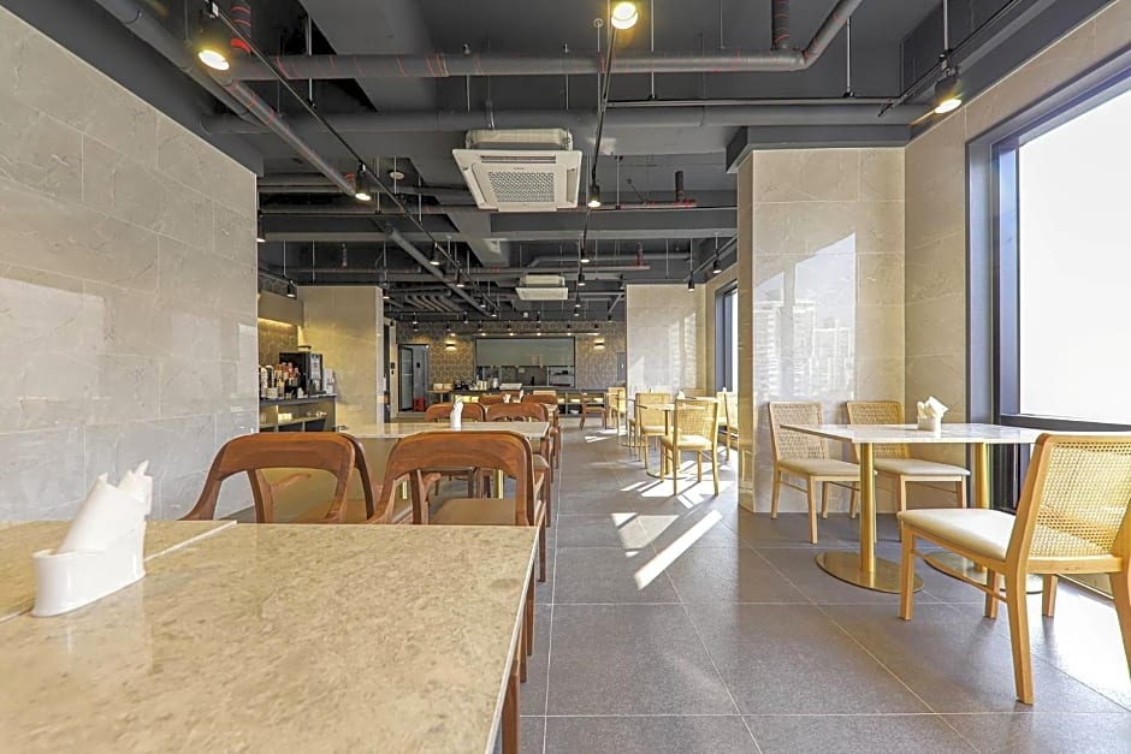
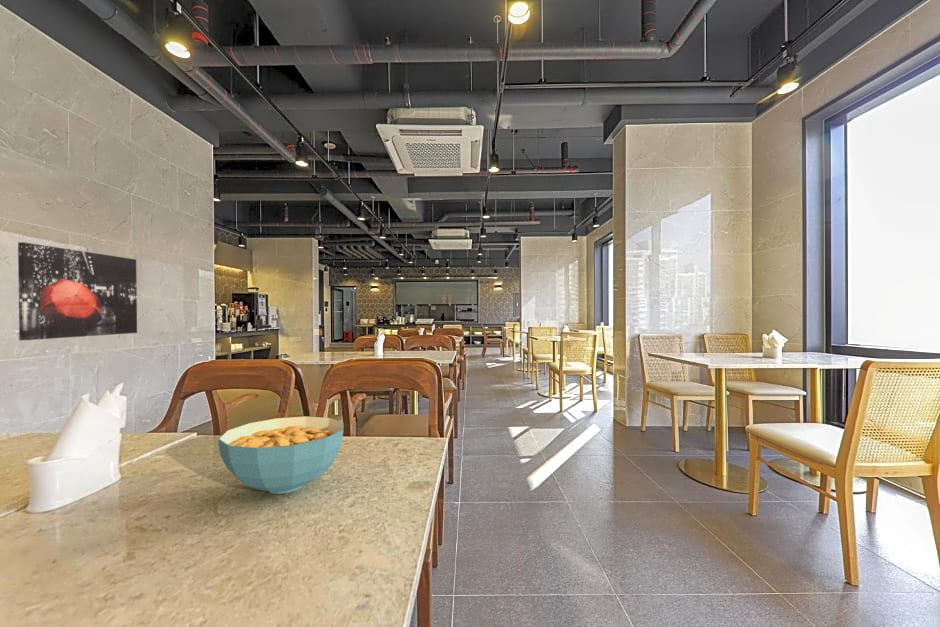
+ wall art (86, 294)
+ cereal bowl (285, 458)
